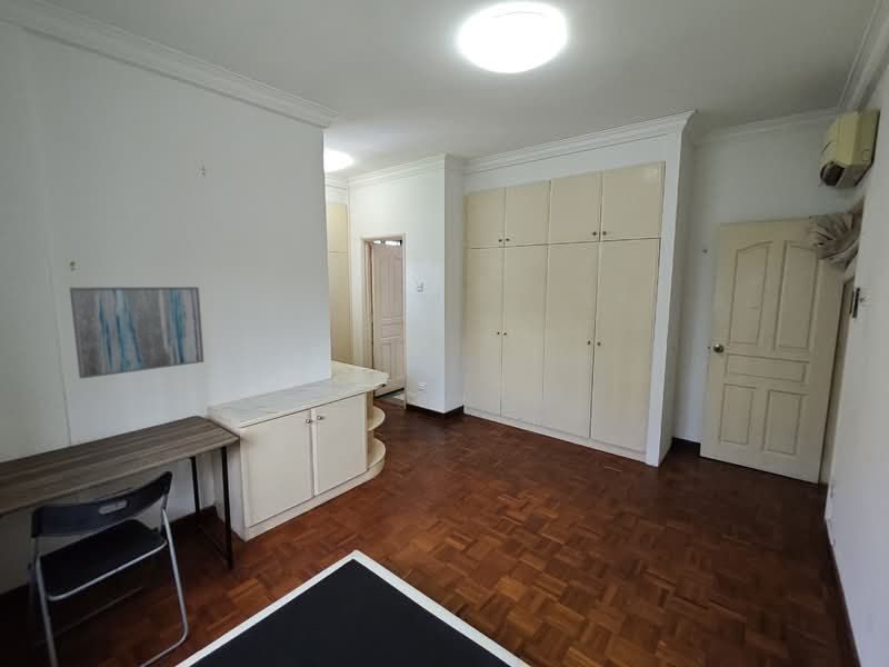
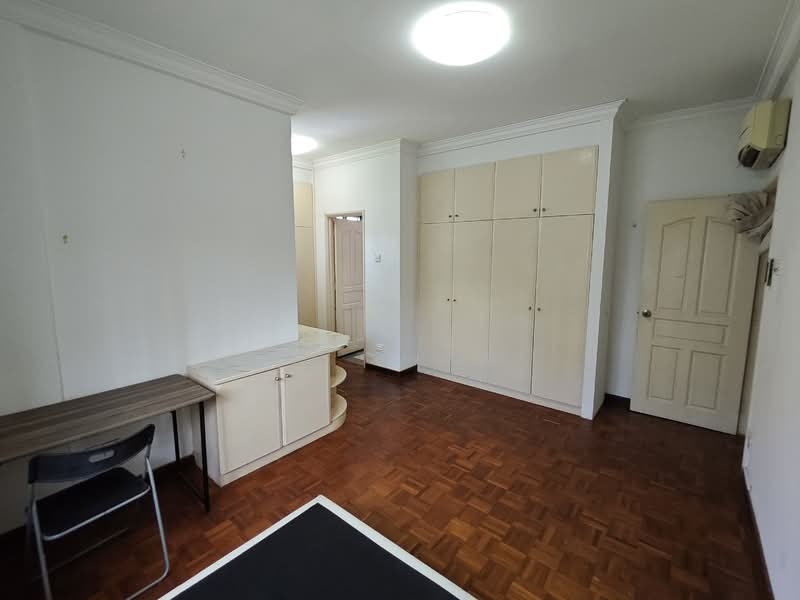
- wall art (143, 328)
